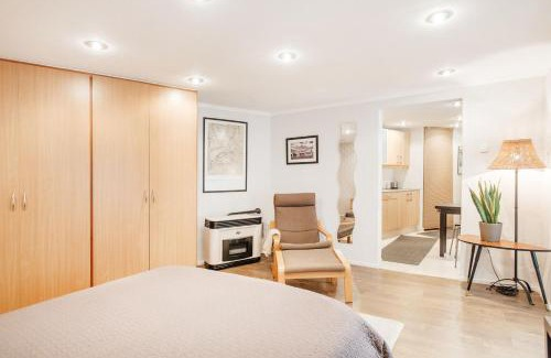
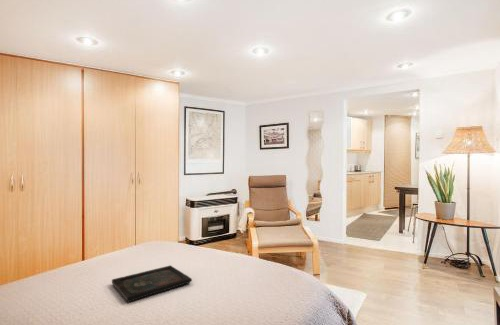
+ tray (151, 281)
